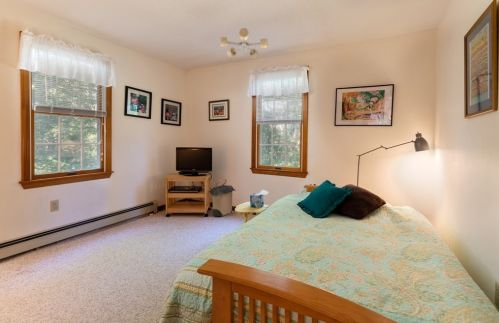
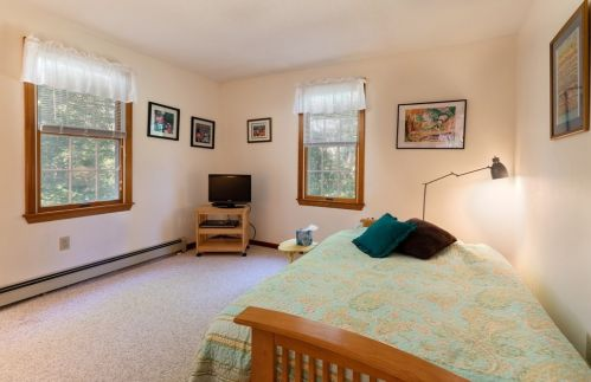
- ceiling light (244, 44)
- laundry hamper (222, 196)
